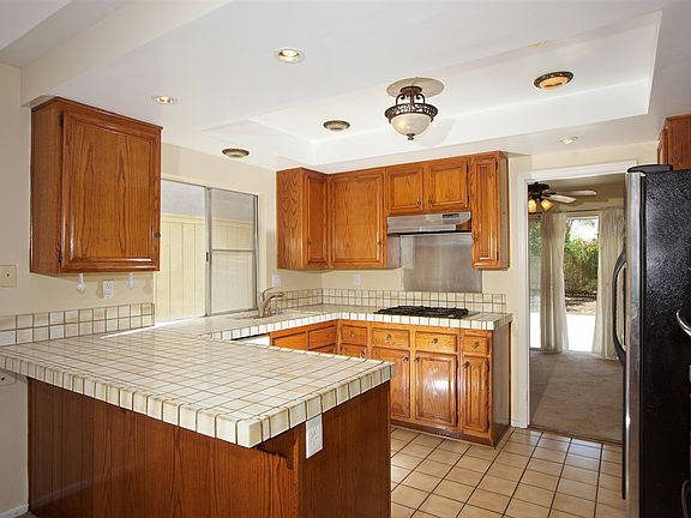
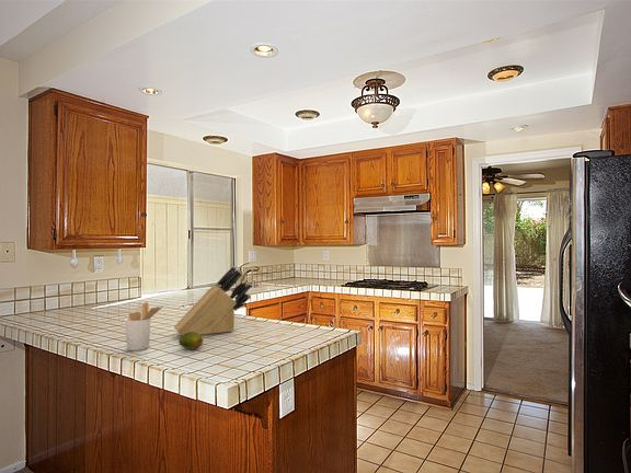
+ fruit (191, 339)
+ knife block (214, 299)
+ utensil holder (144, 325)
